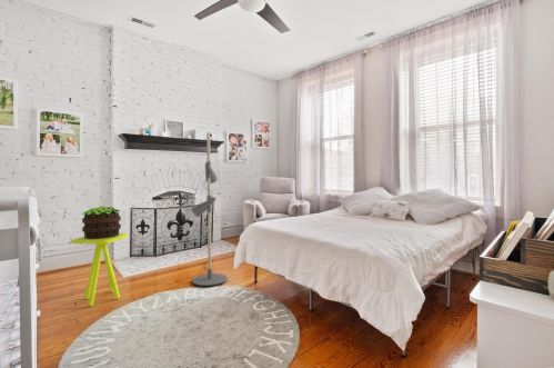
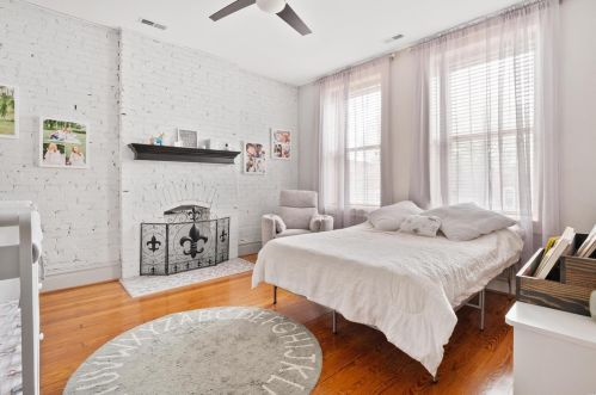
- side table (99, 267)
- floor lamp (208, 203)
- potted plant (101, 220)
